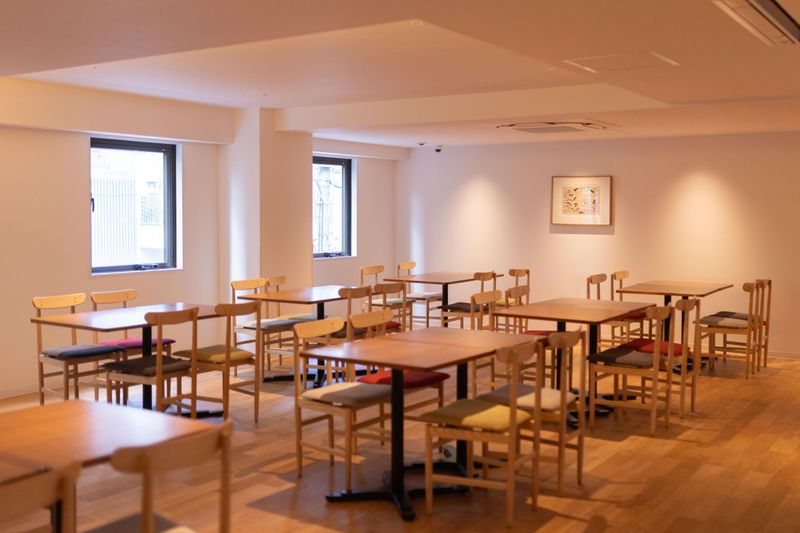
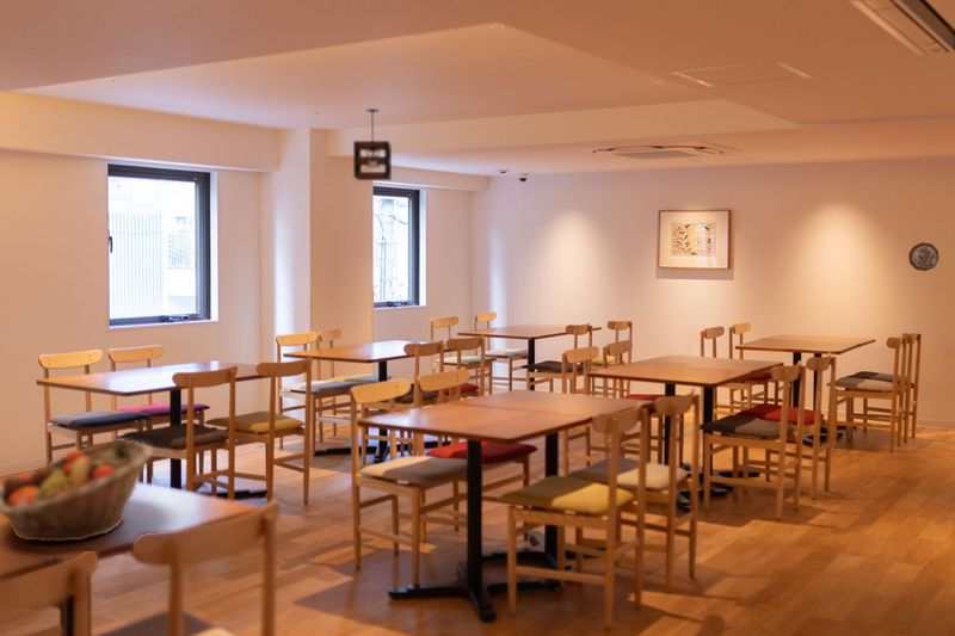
+ decorative plate (923, 257)
+ pendant light (372, 144)
+ fruit basket (75, 487)
